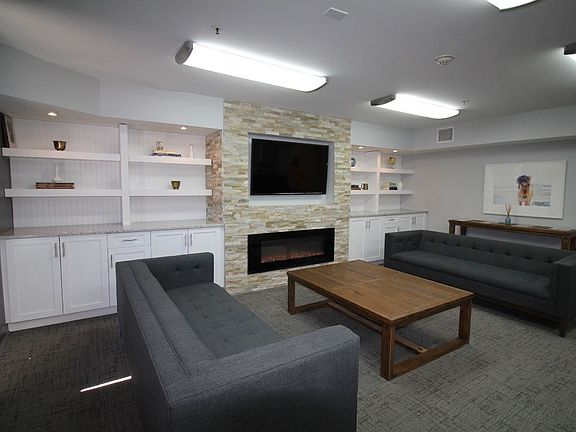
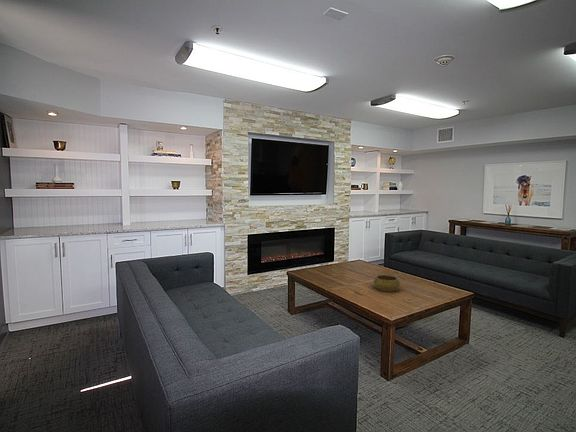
+ decorative bowl (386, 283)
